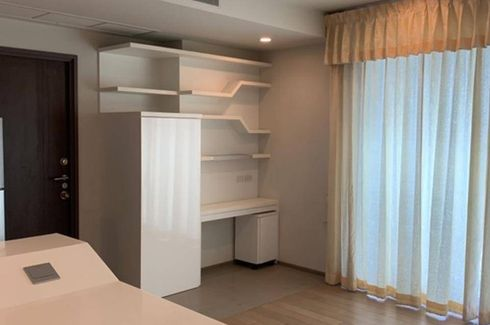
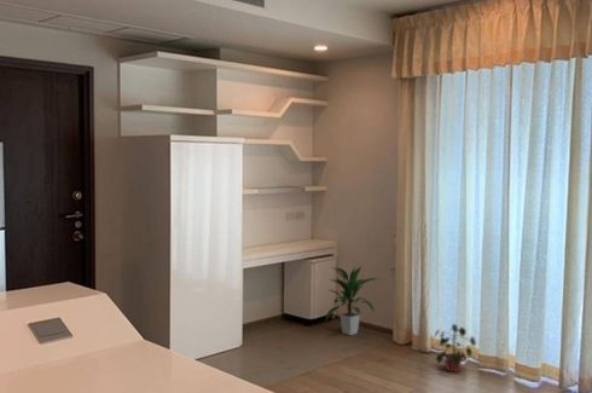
+ indoor plant (347, 297)
+ potted plant (457, 345)
